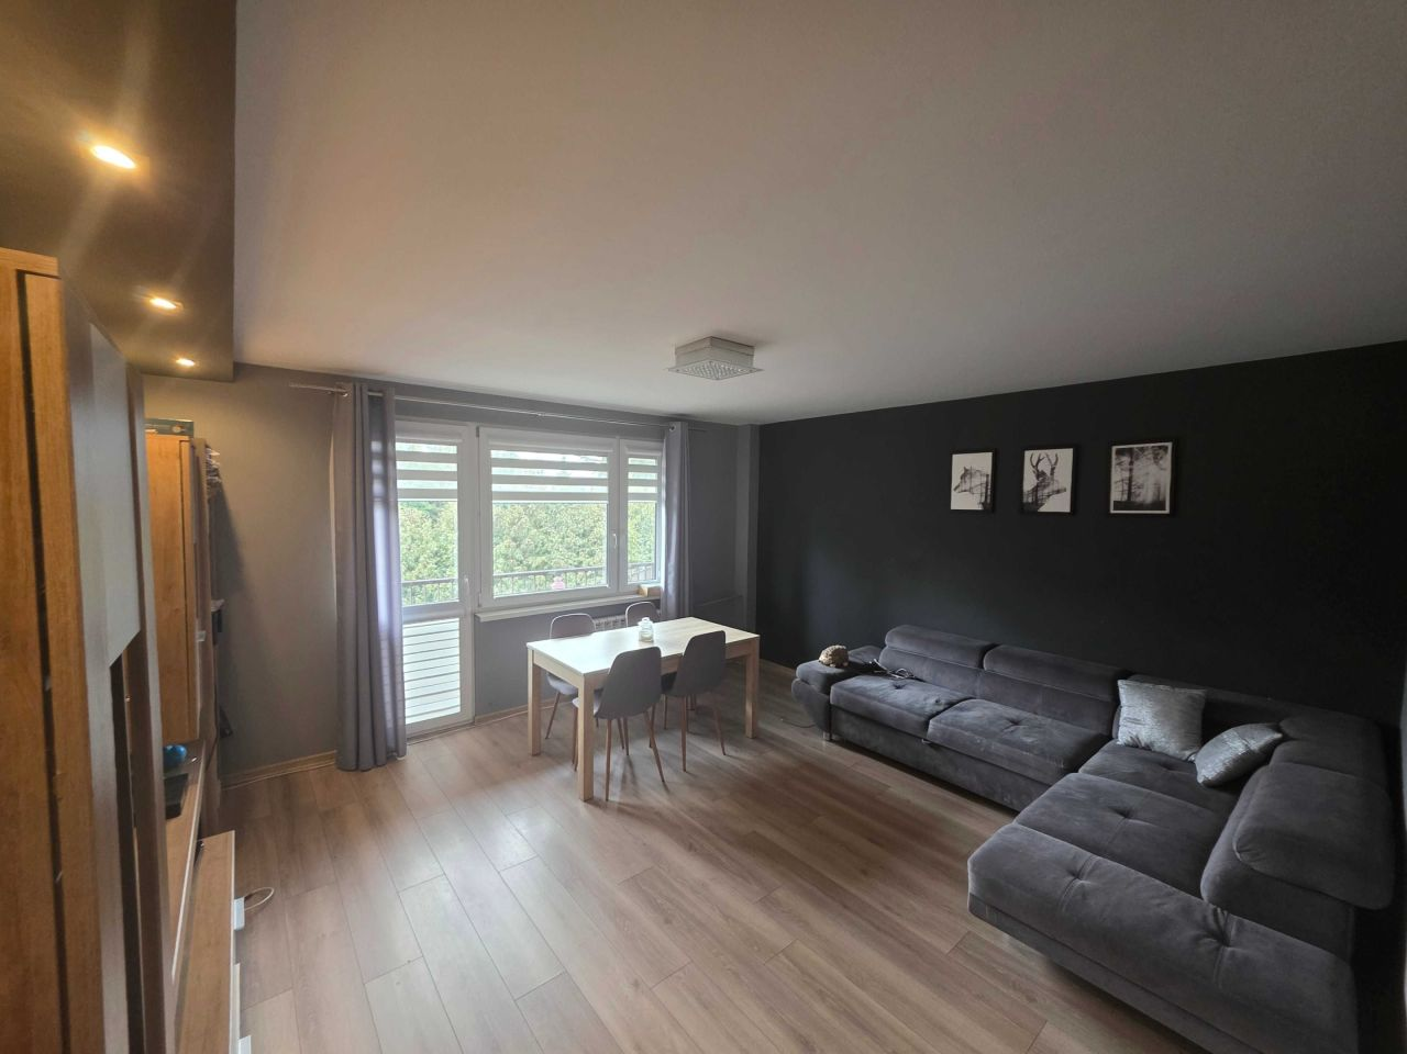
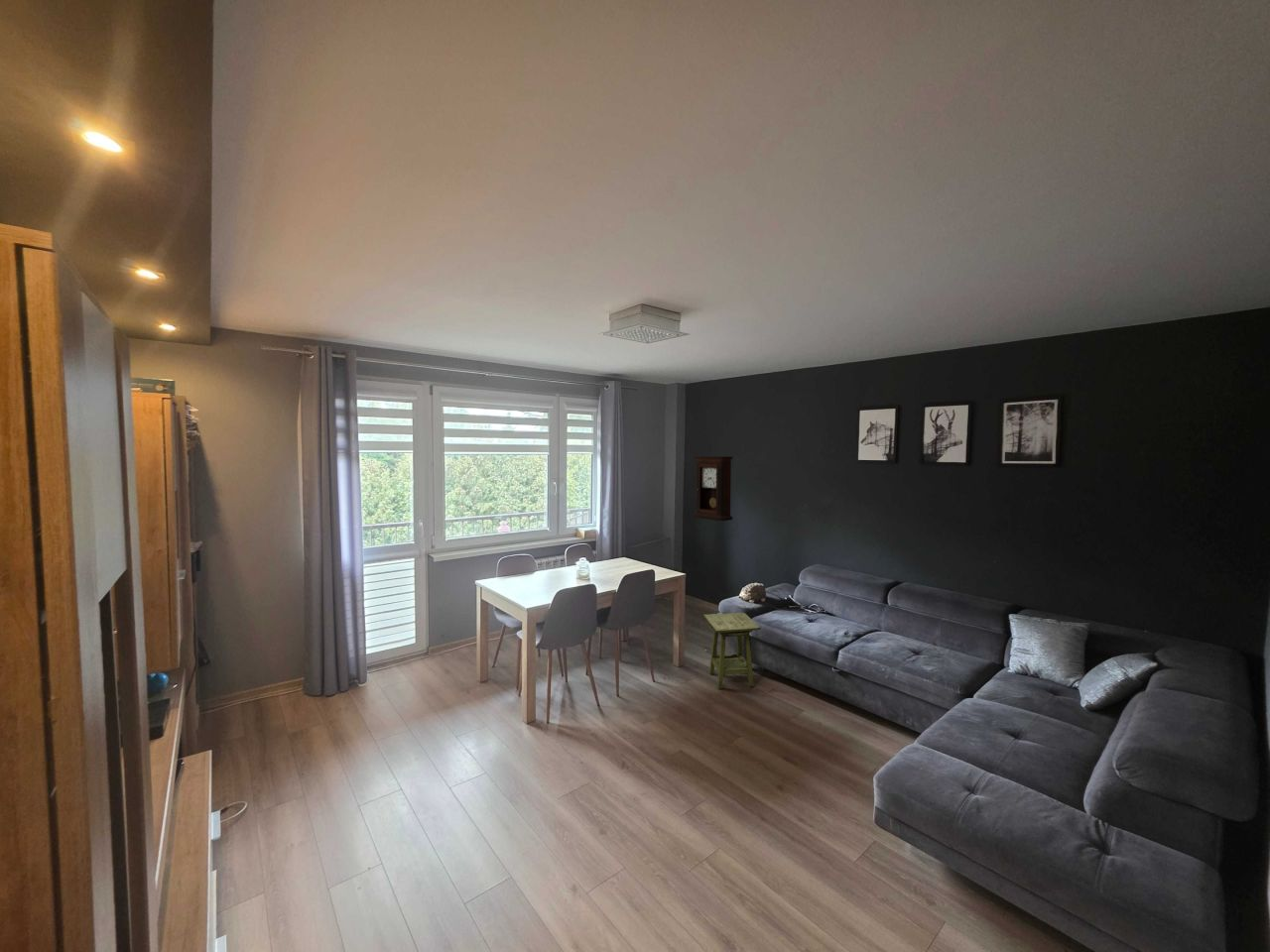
+ side table (724, 651)
+ pendulum clock (711, 487)
